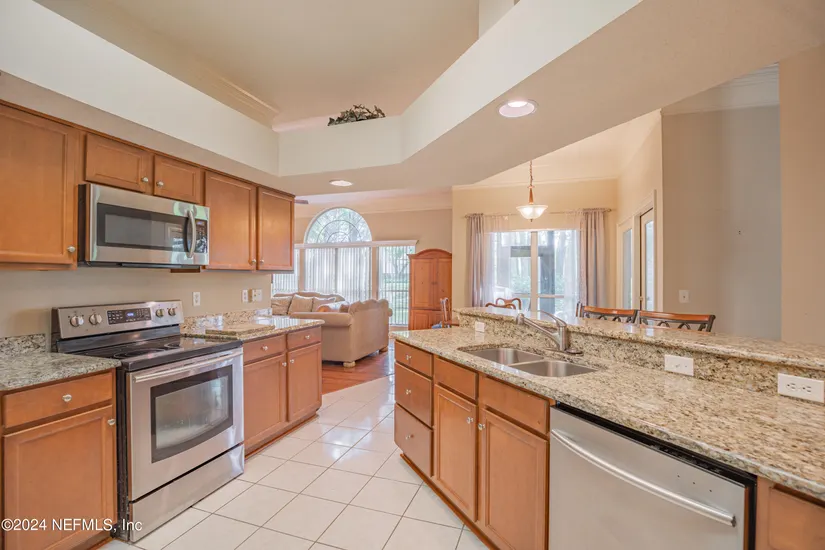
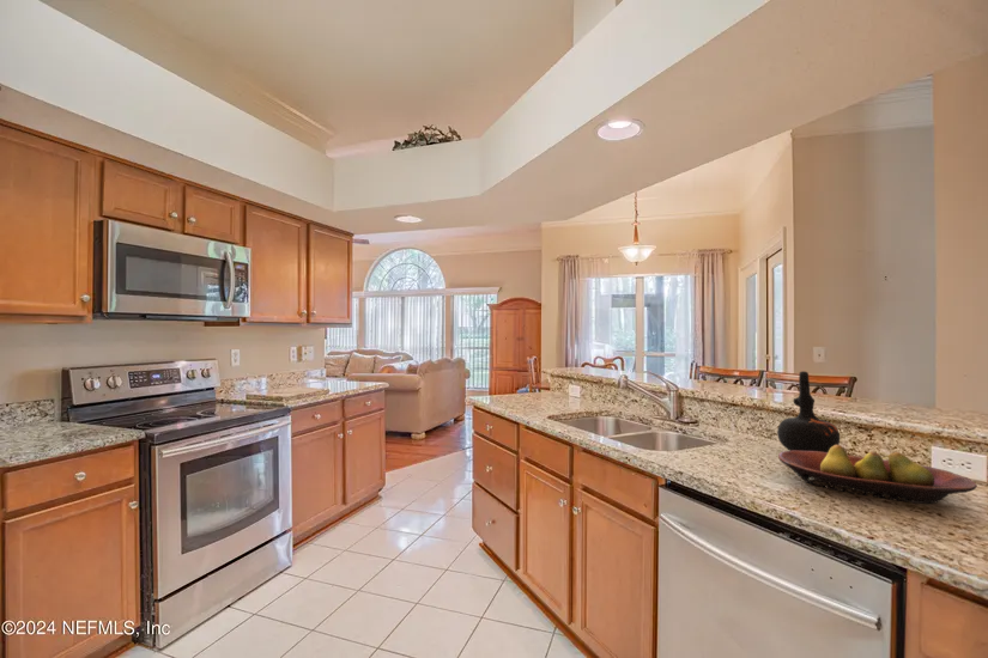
+ fruit bowl (866, 469)
+ ceramic jug (807, 414)
